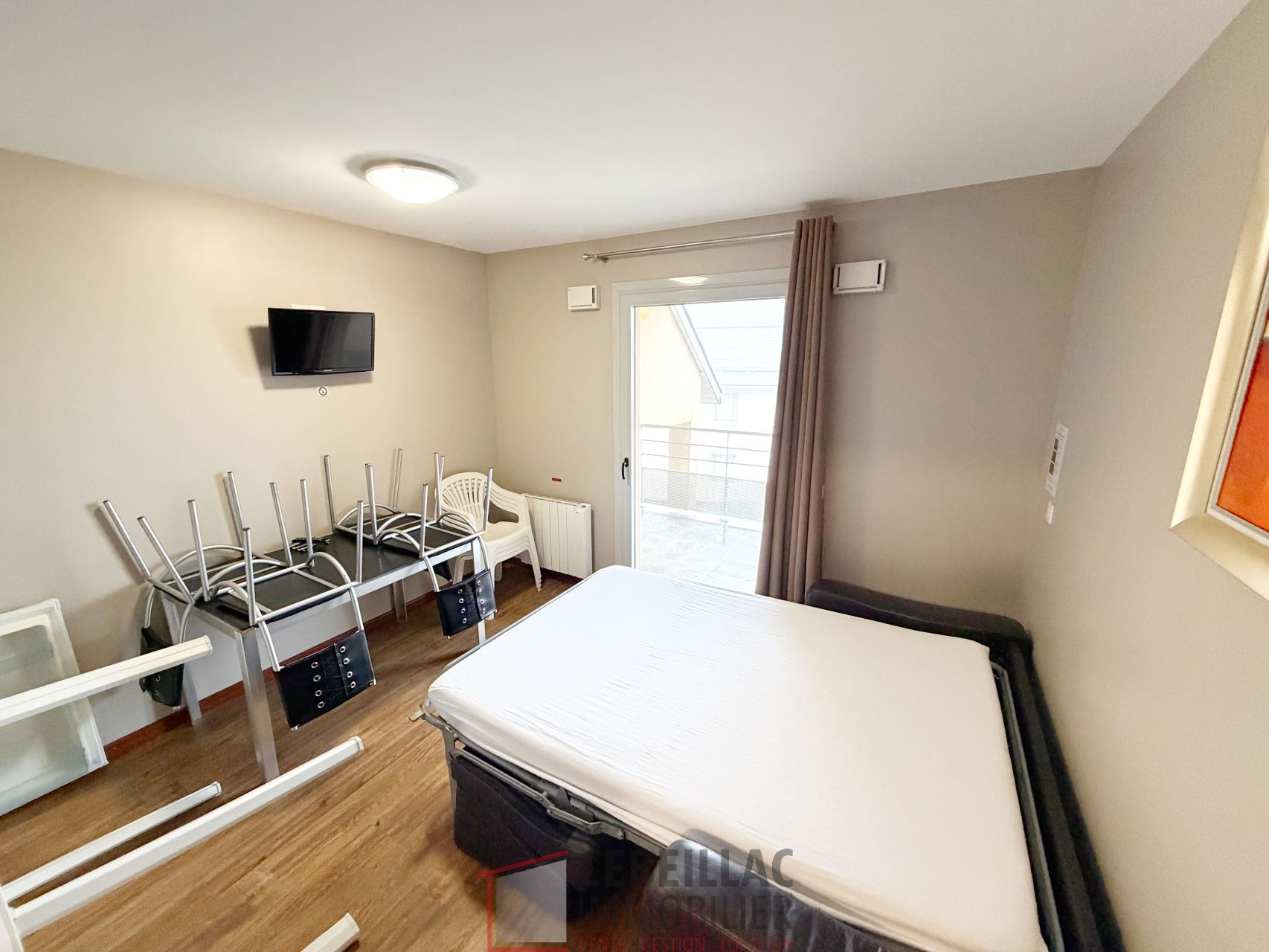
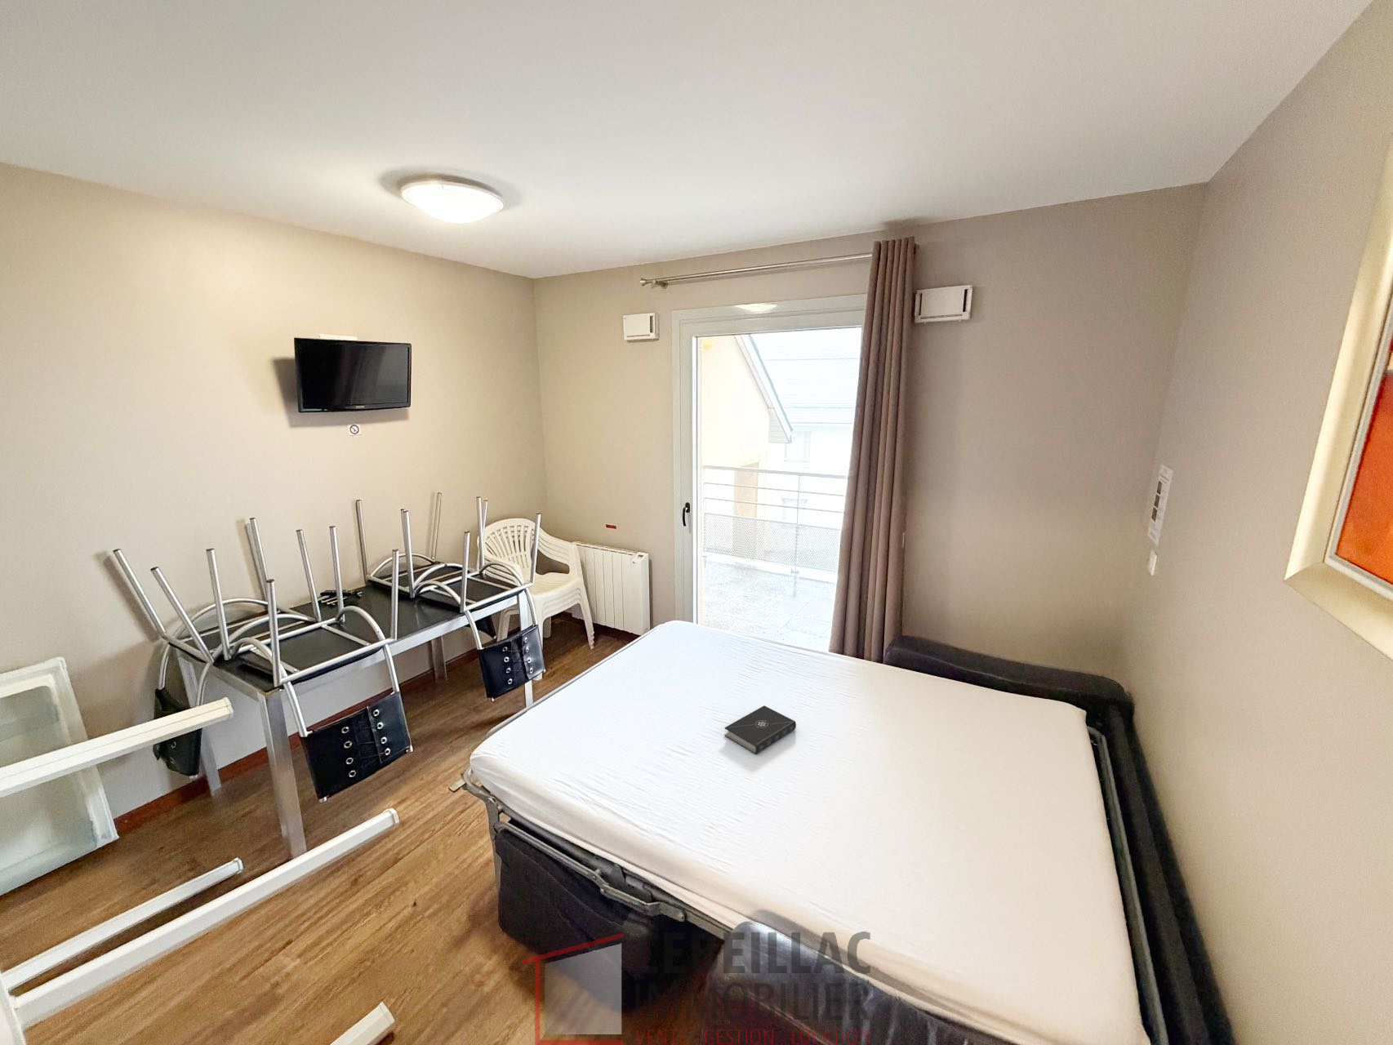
+ book (761, 728)
